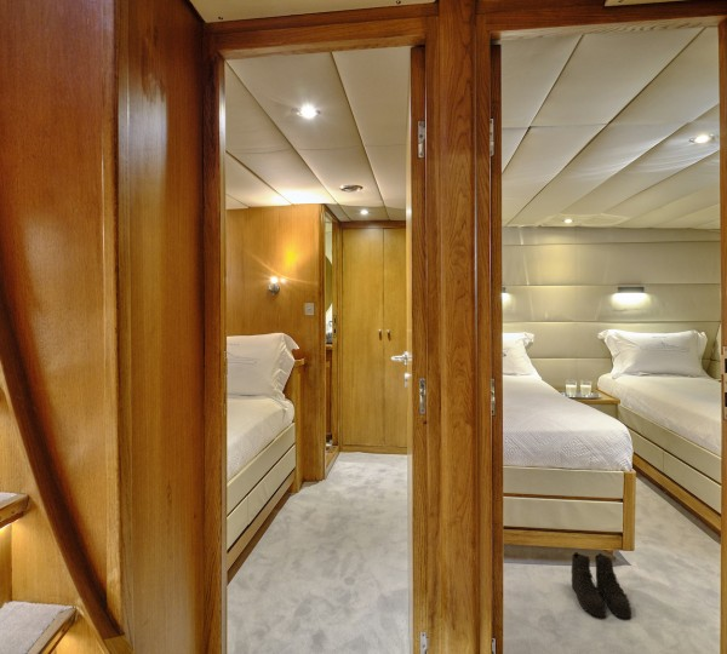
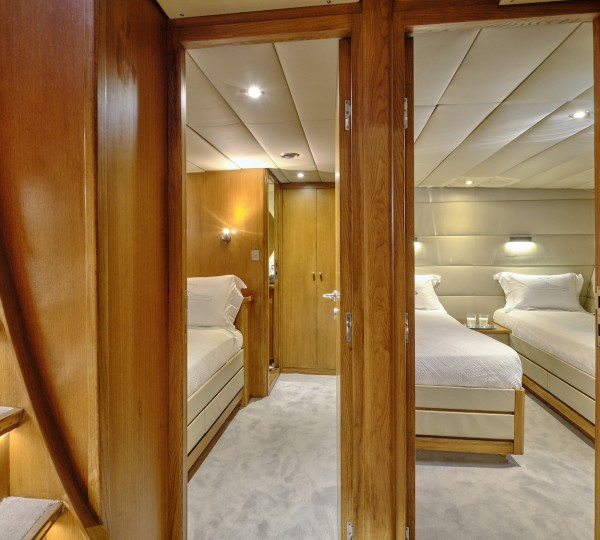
- boots (599, 580)
